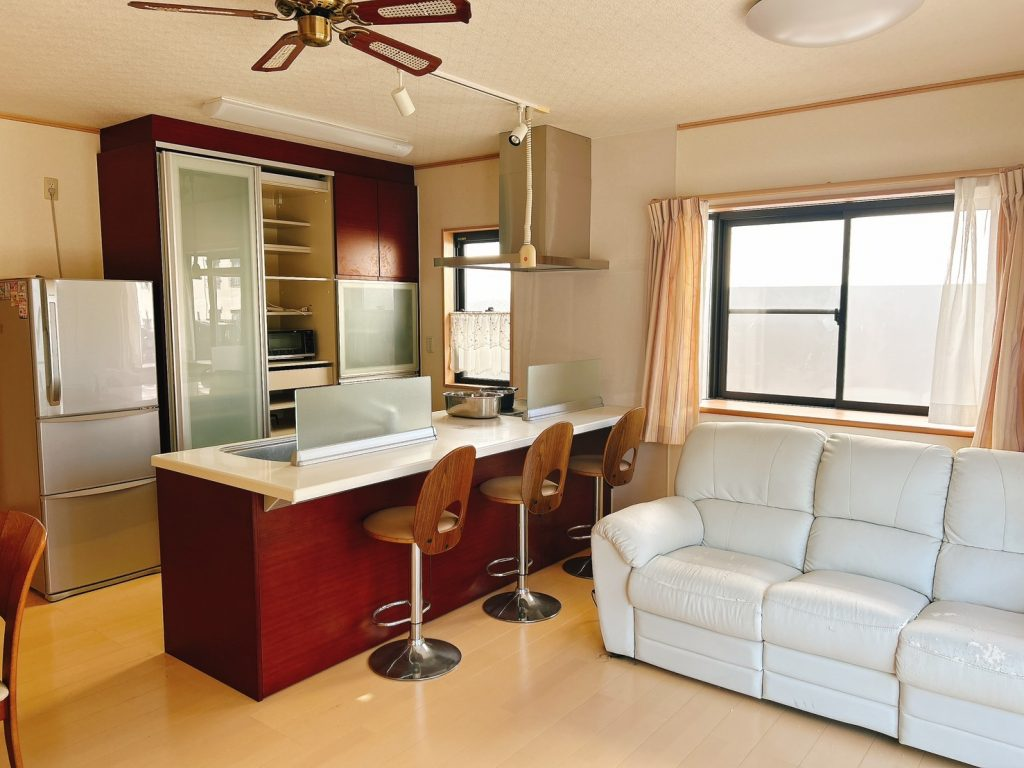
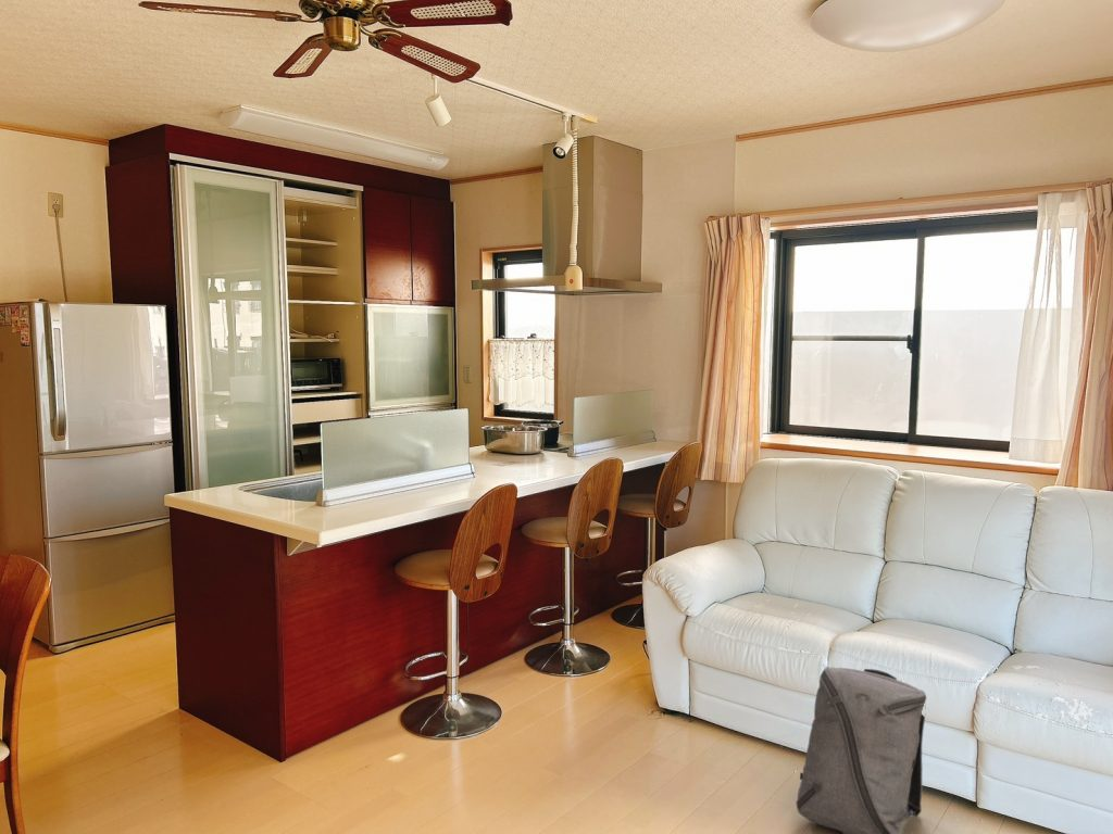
+ backpack (864, 748)
